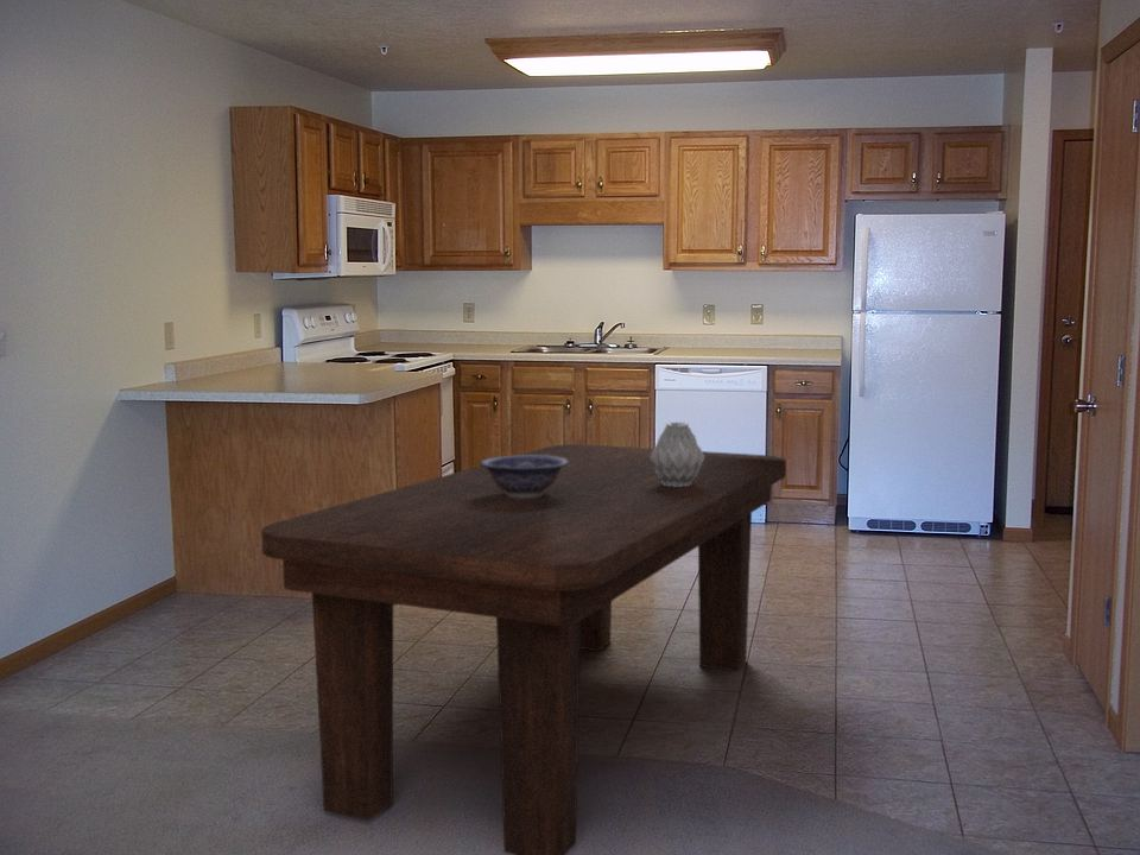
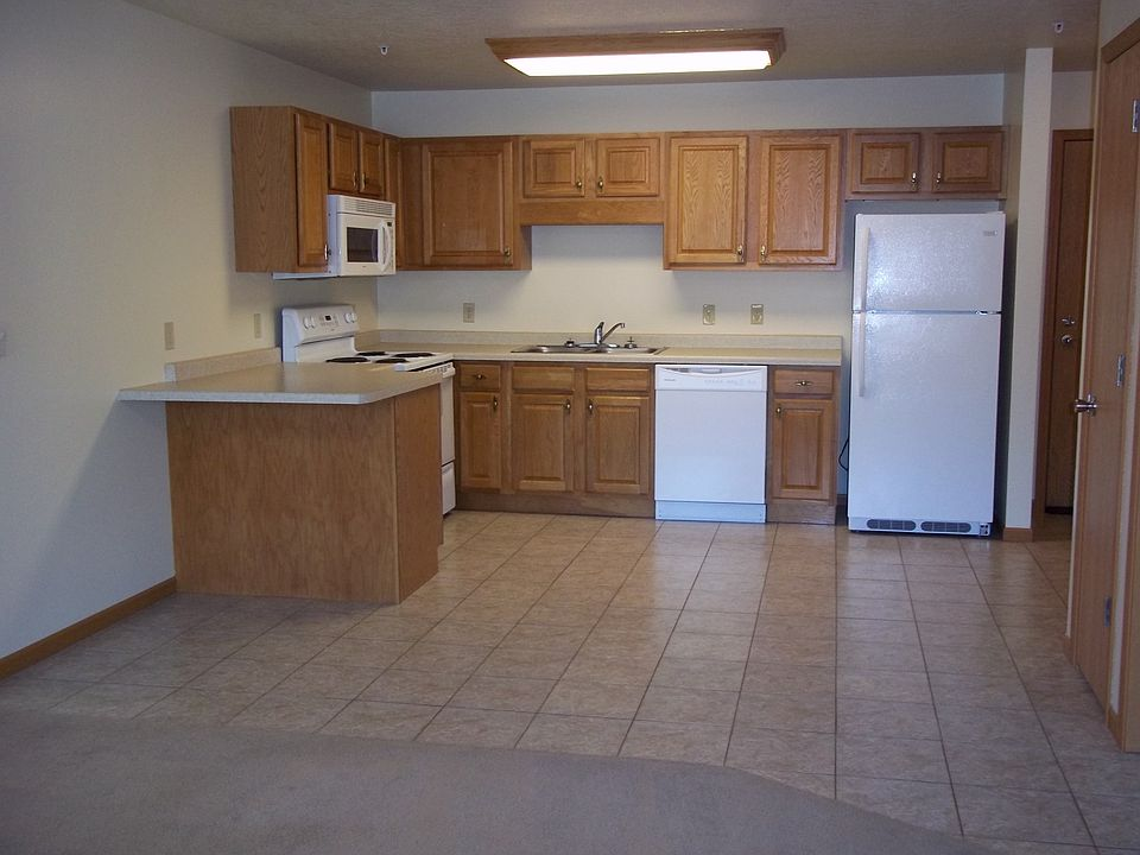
- dining table (569, 608)
- decorative bowl (524, 477)
- vase (677, 452)
